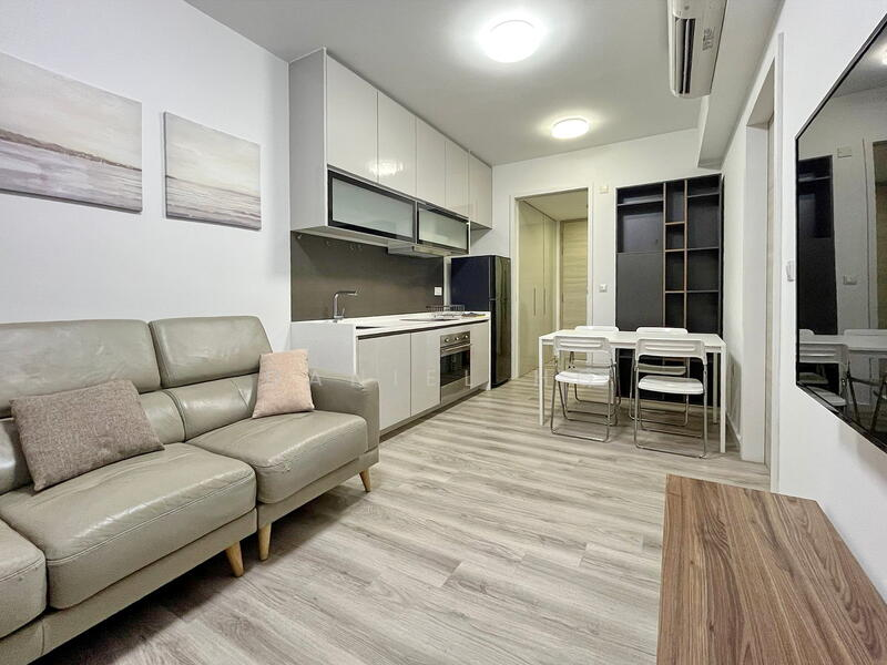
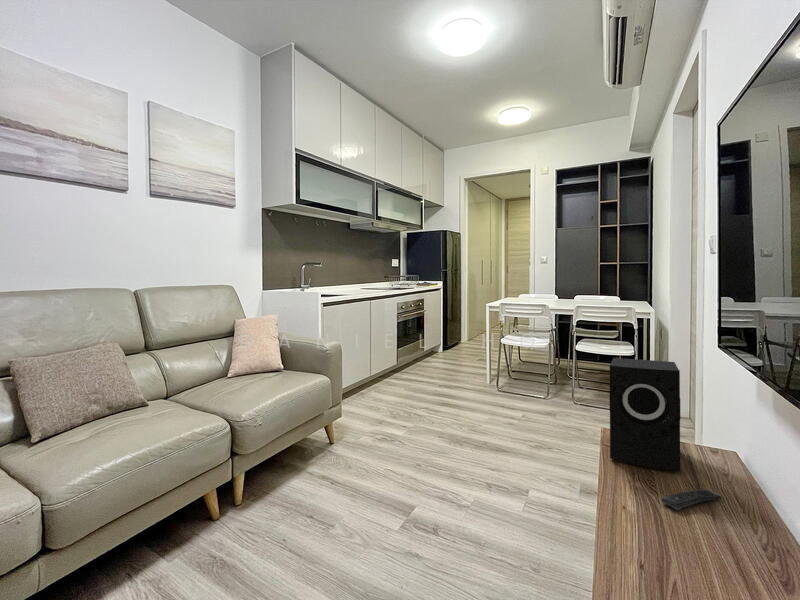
+ remote control (693, 497)
+ speaker (643, 409)
